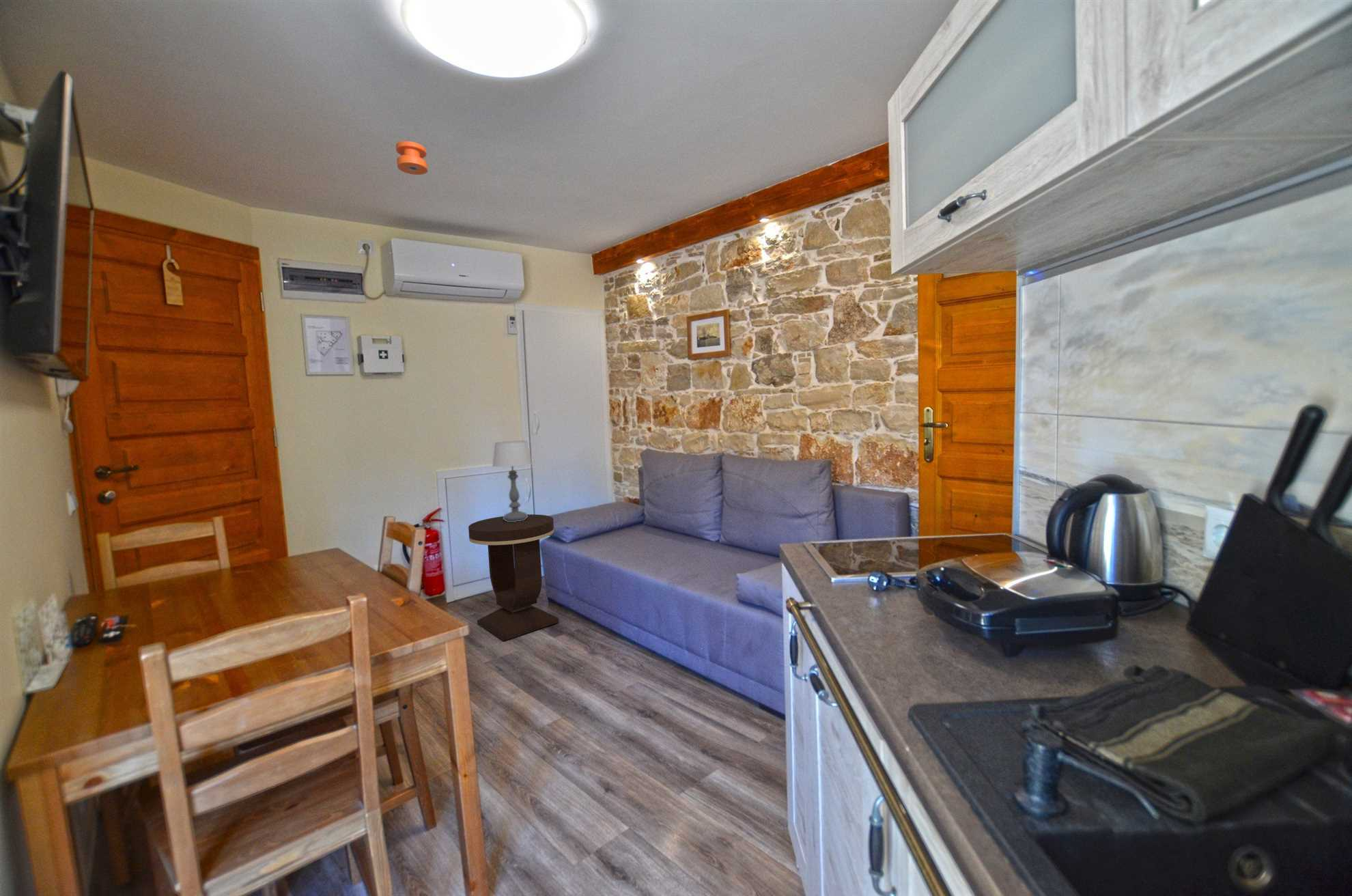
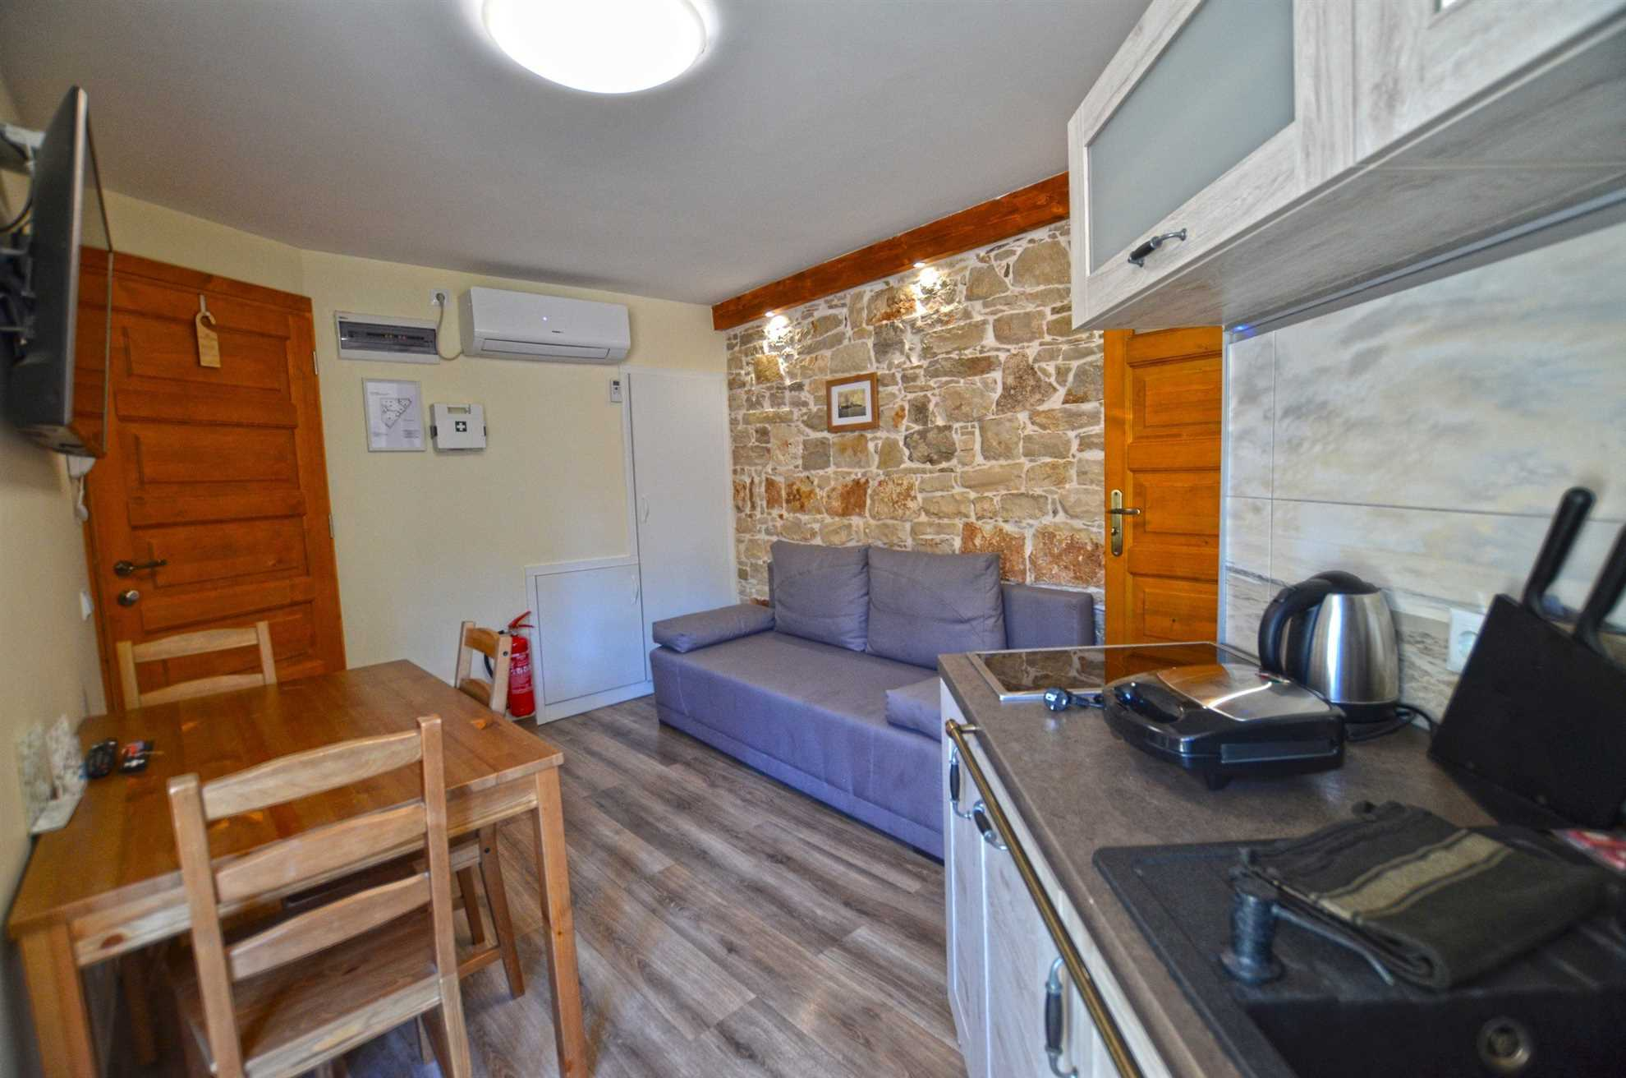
- side table (515, 573)
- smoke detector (412, 158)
- table lamp (513, 480)
